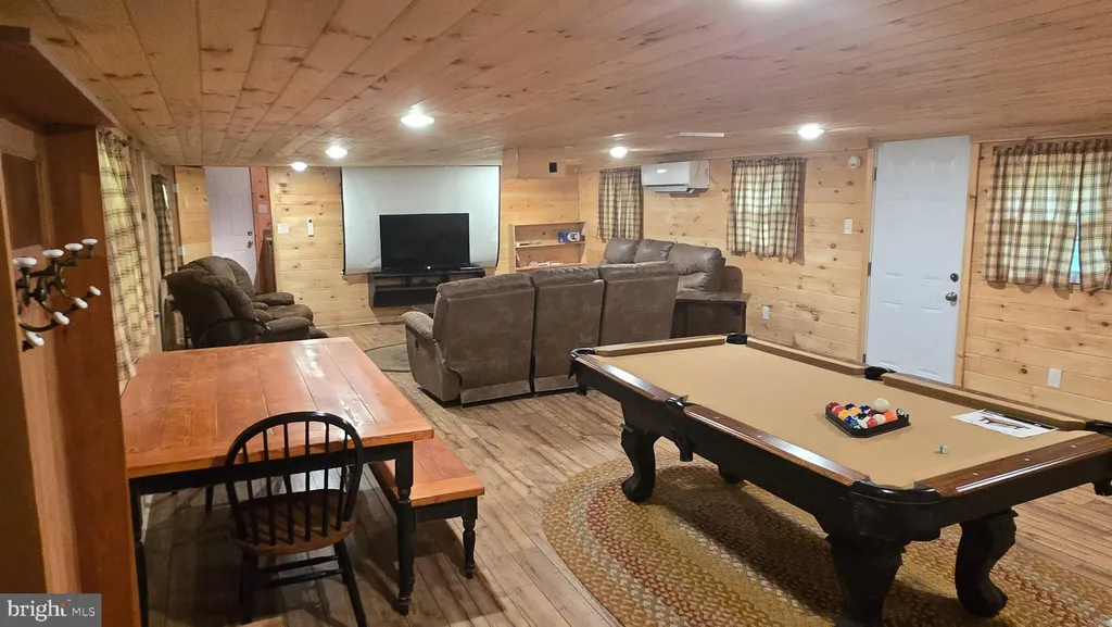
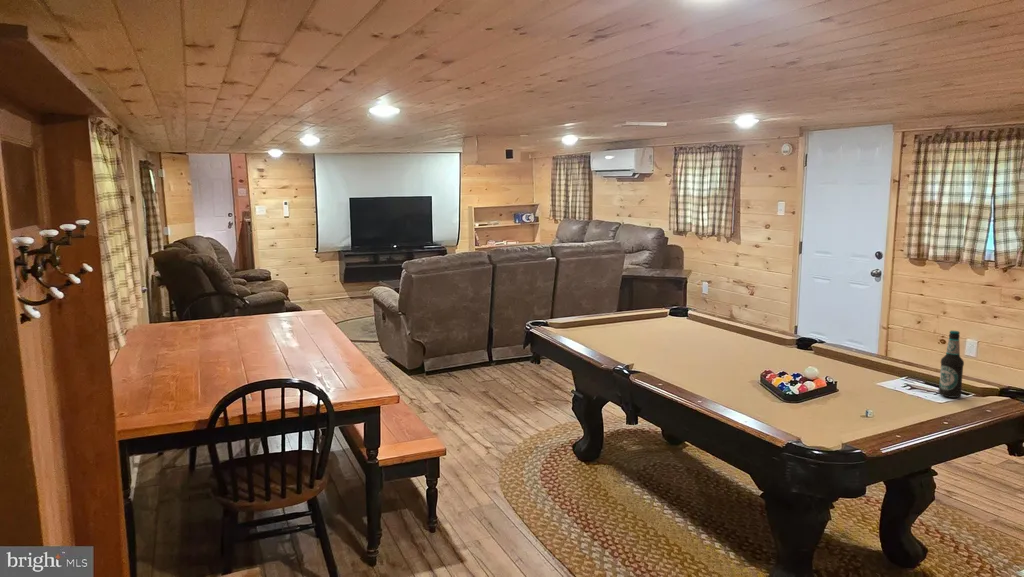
+ bottle (952, 363)
